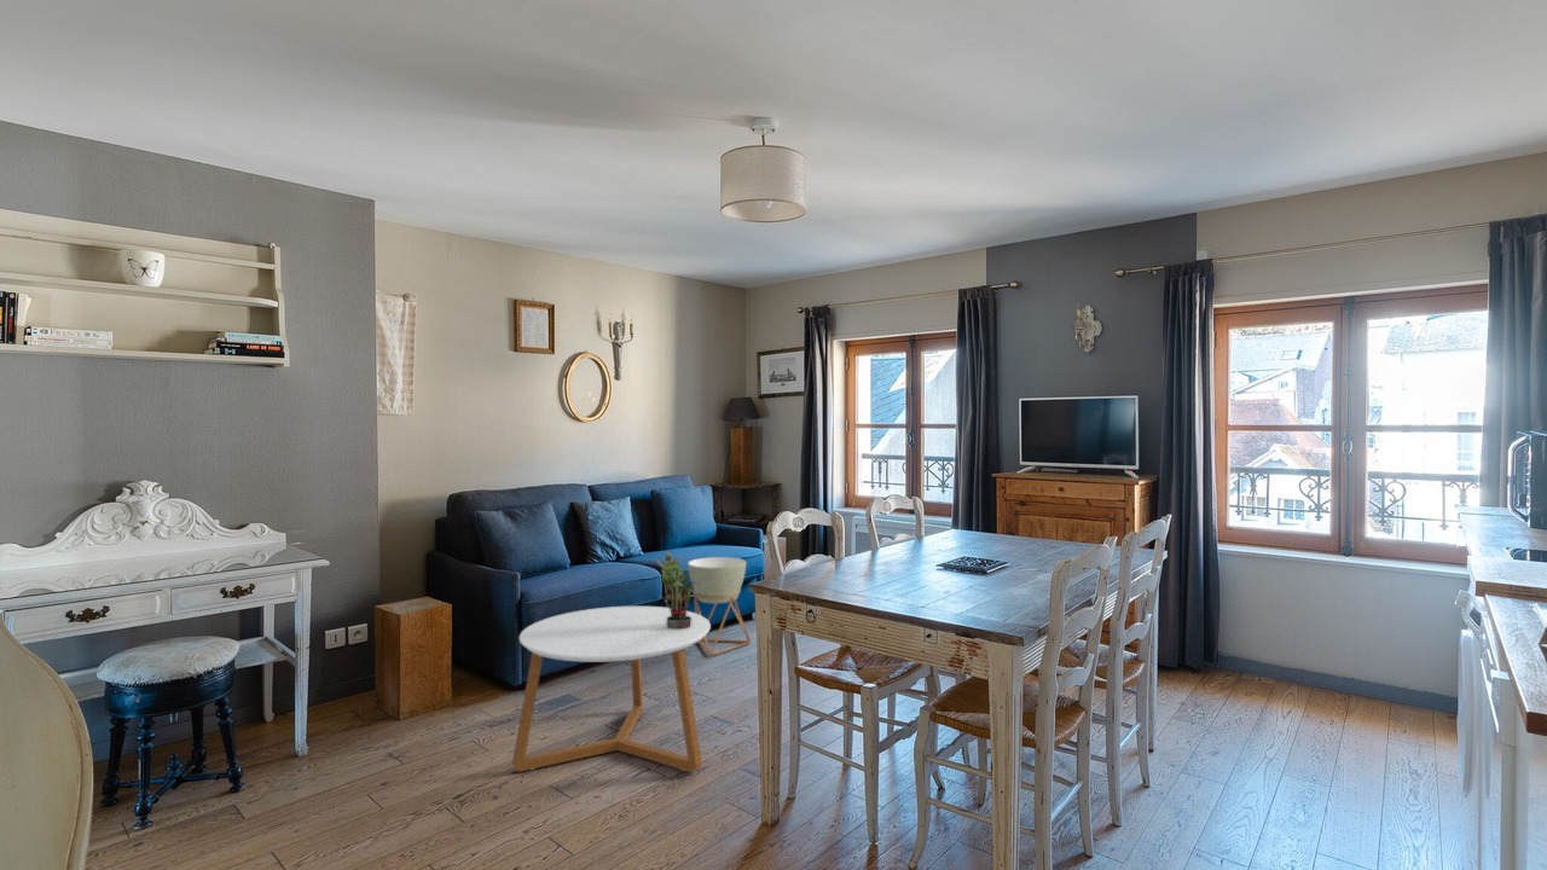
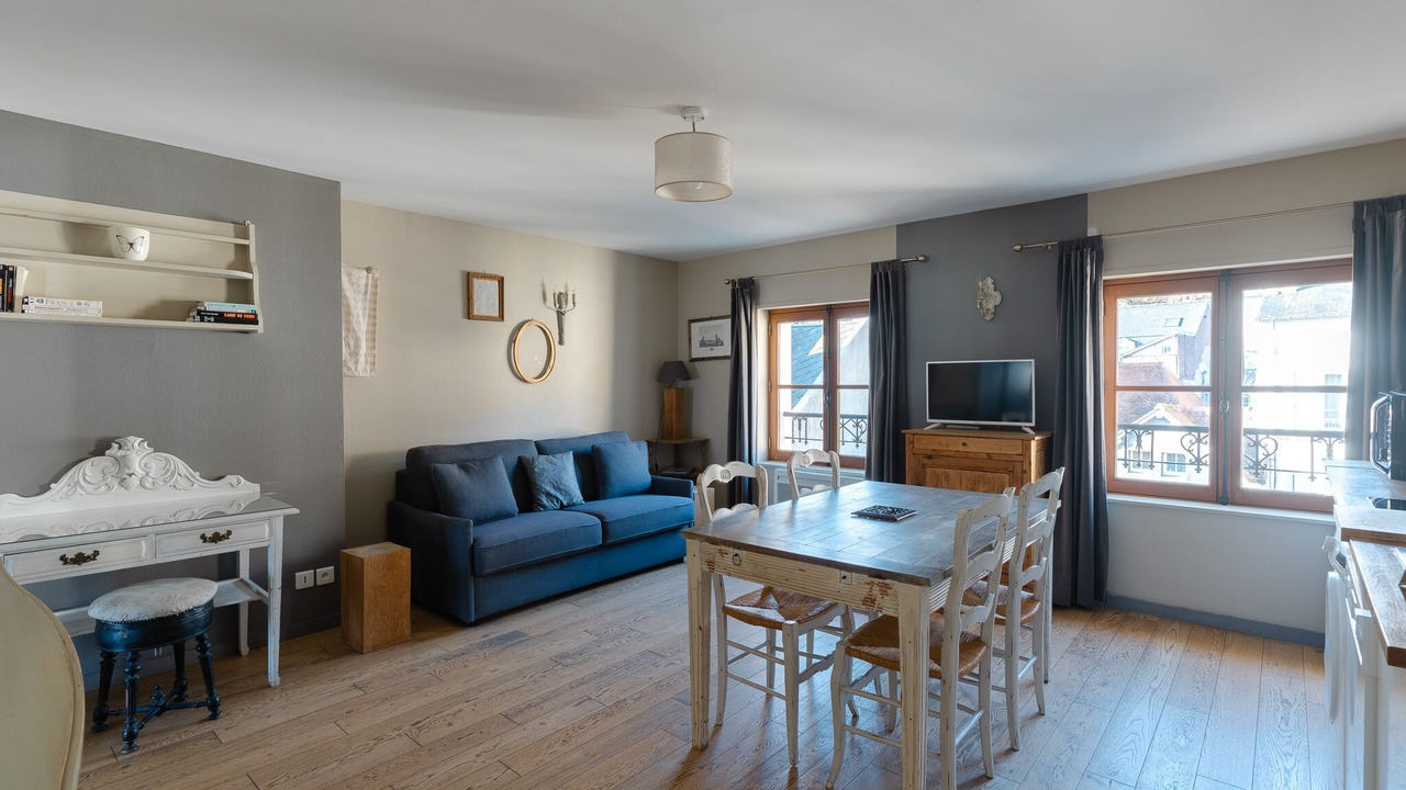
- potted plant (677, 588)
- planter (717, 603)
- coffee table (632, 688)
